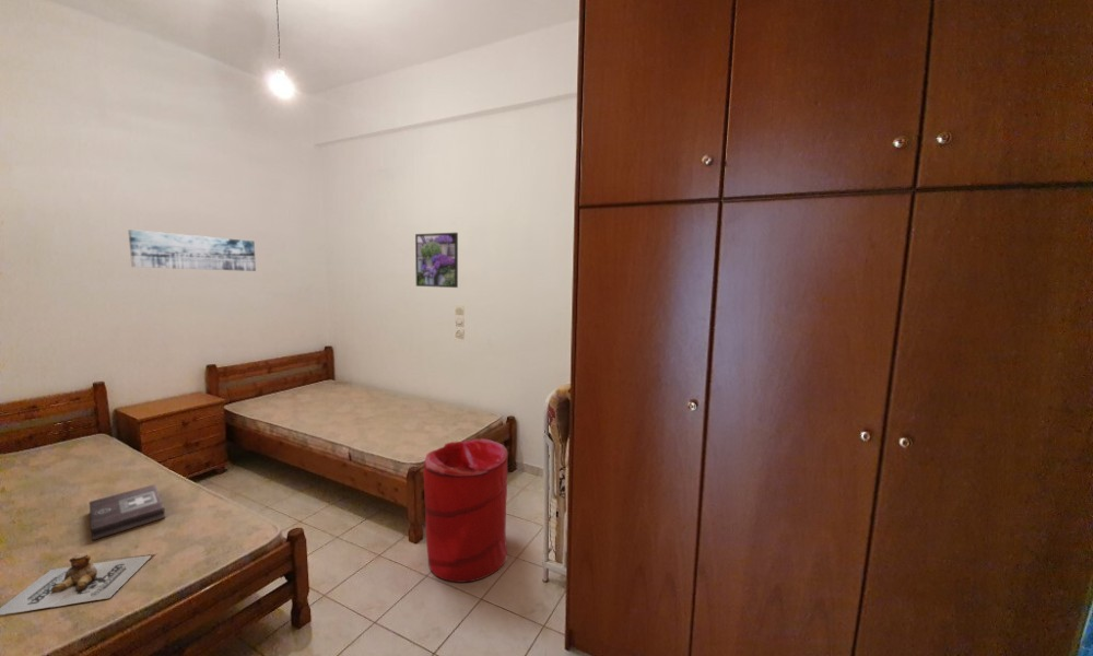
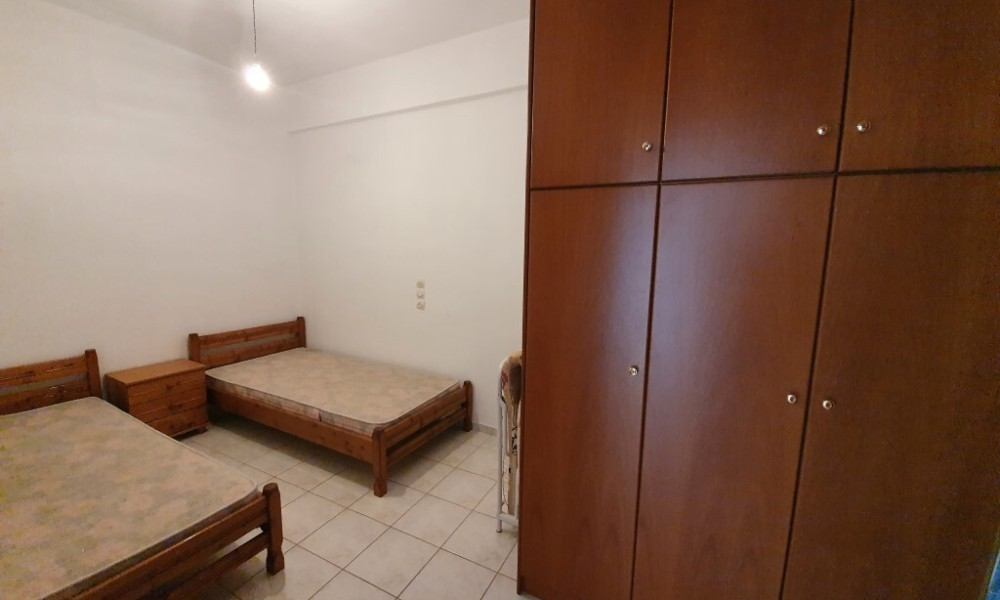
- laundry hamper (466, 502)
- first aid kit (127, 509)
- teddy bear (78, 569)
- wall art (199, 253)
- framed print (436, 260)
